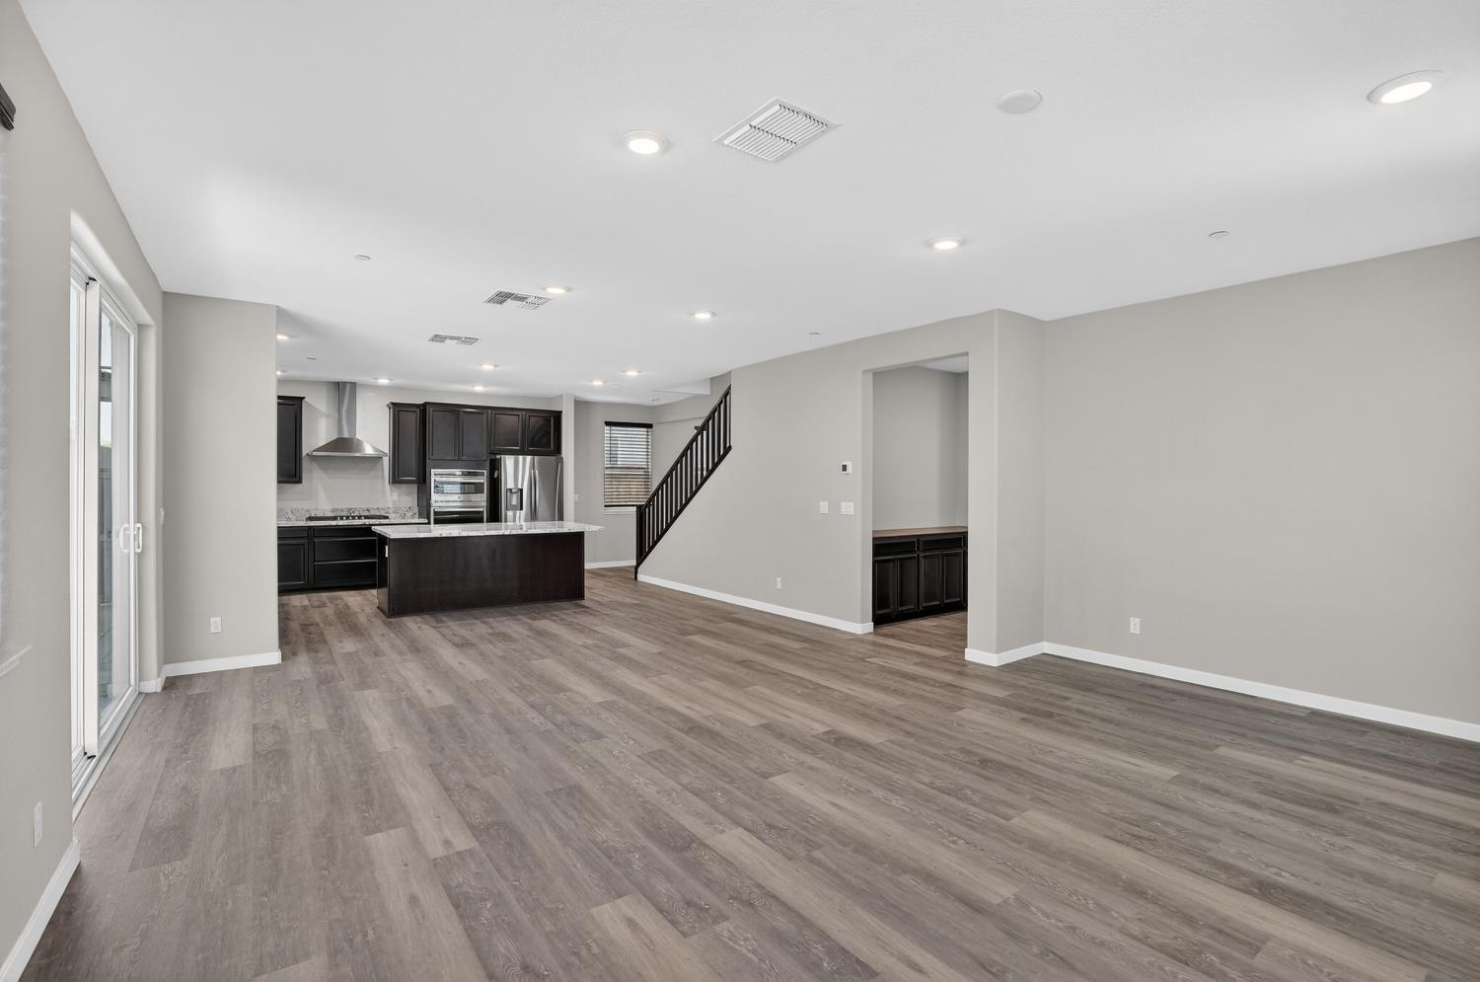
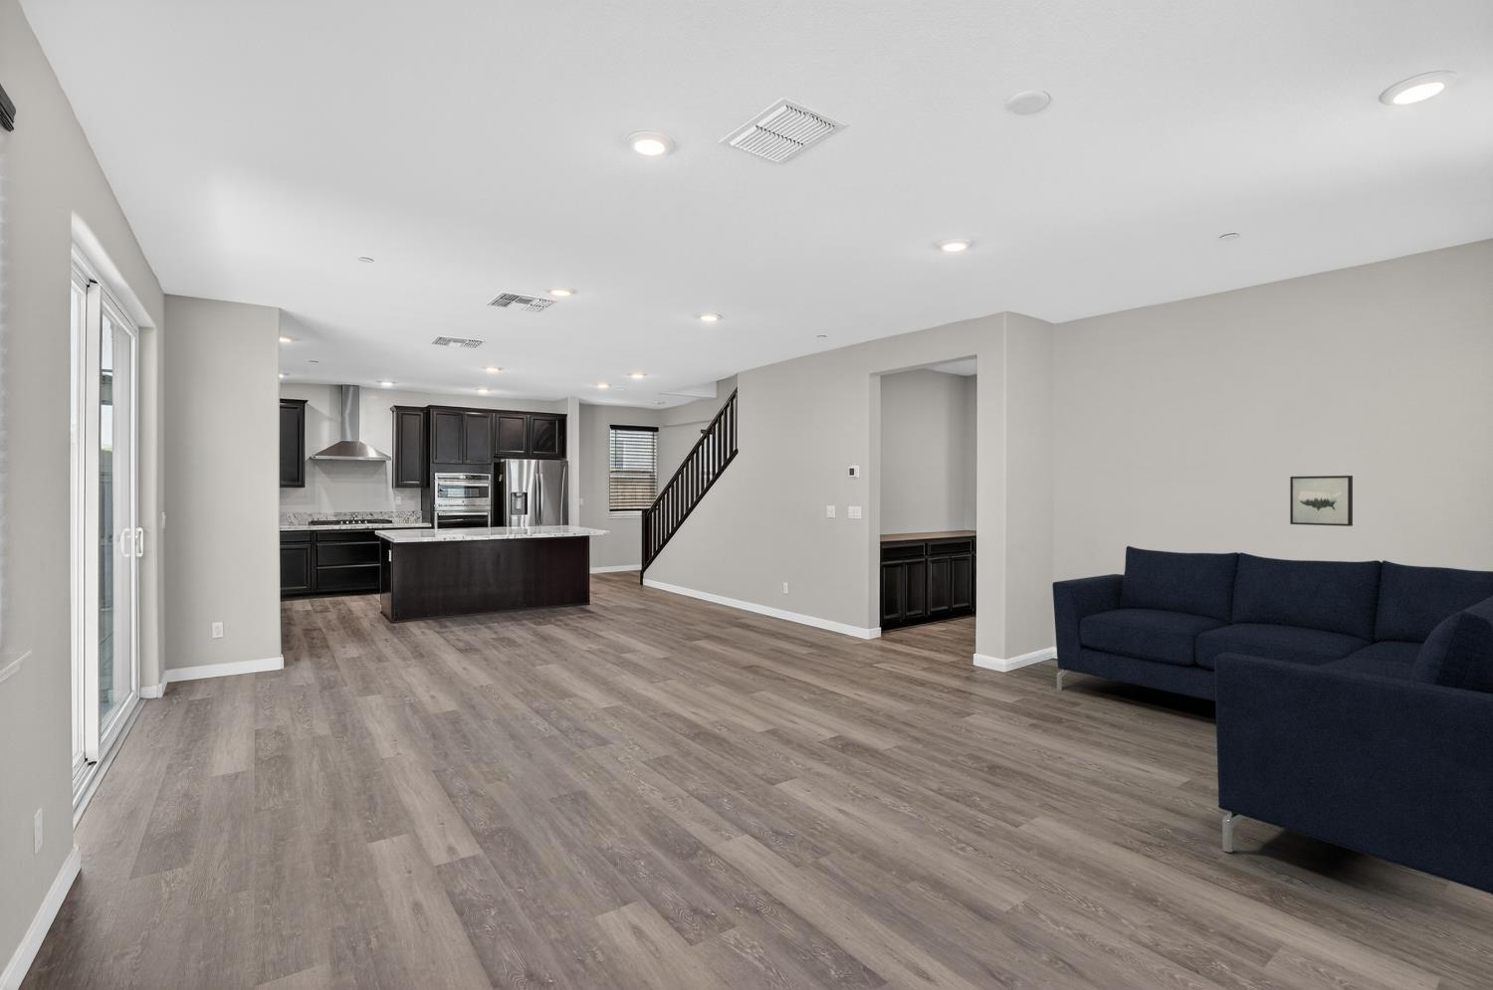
+ sofa (1231, 659)
+ wall art (1319, 501)
